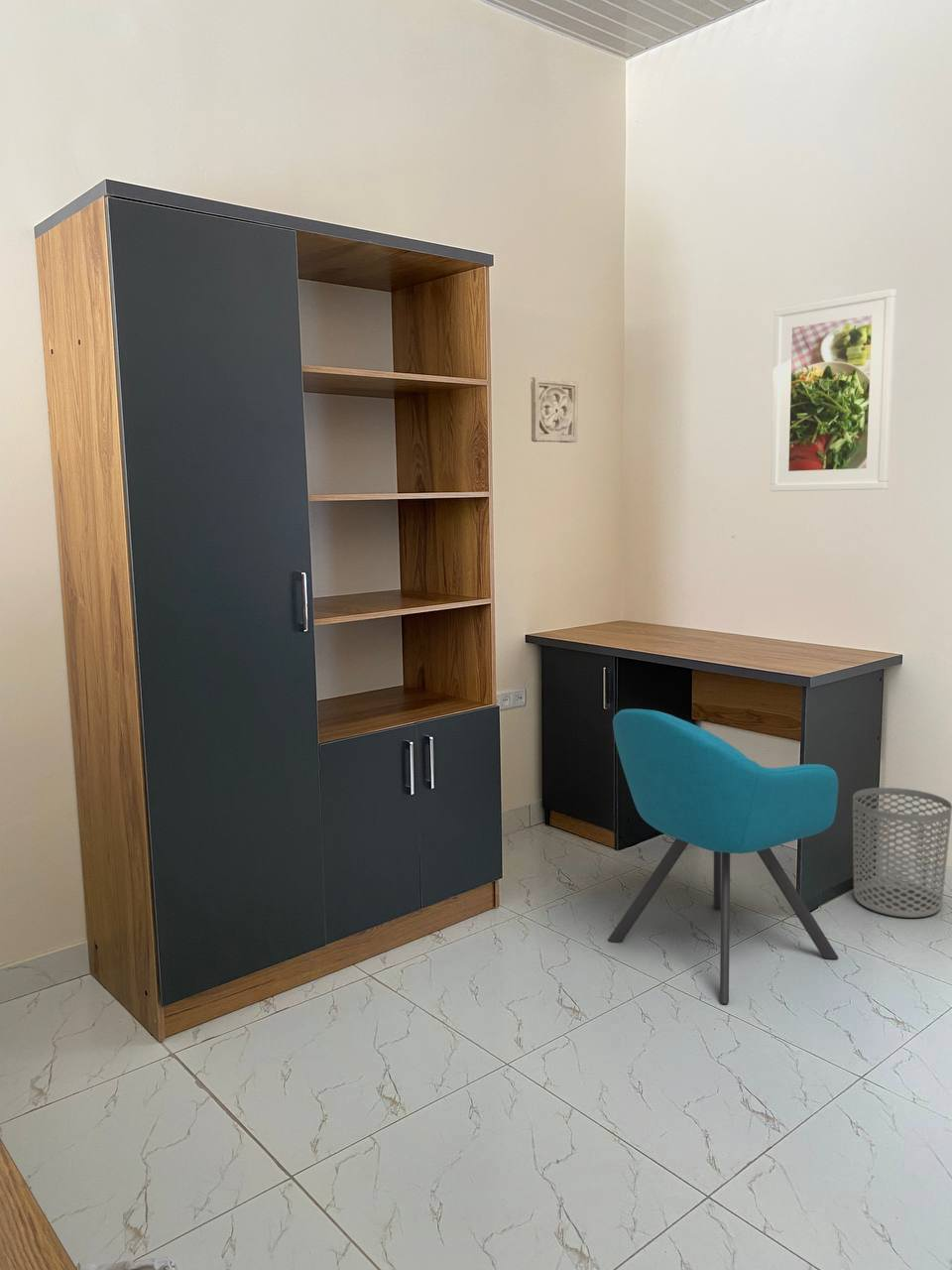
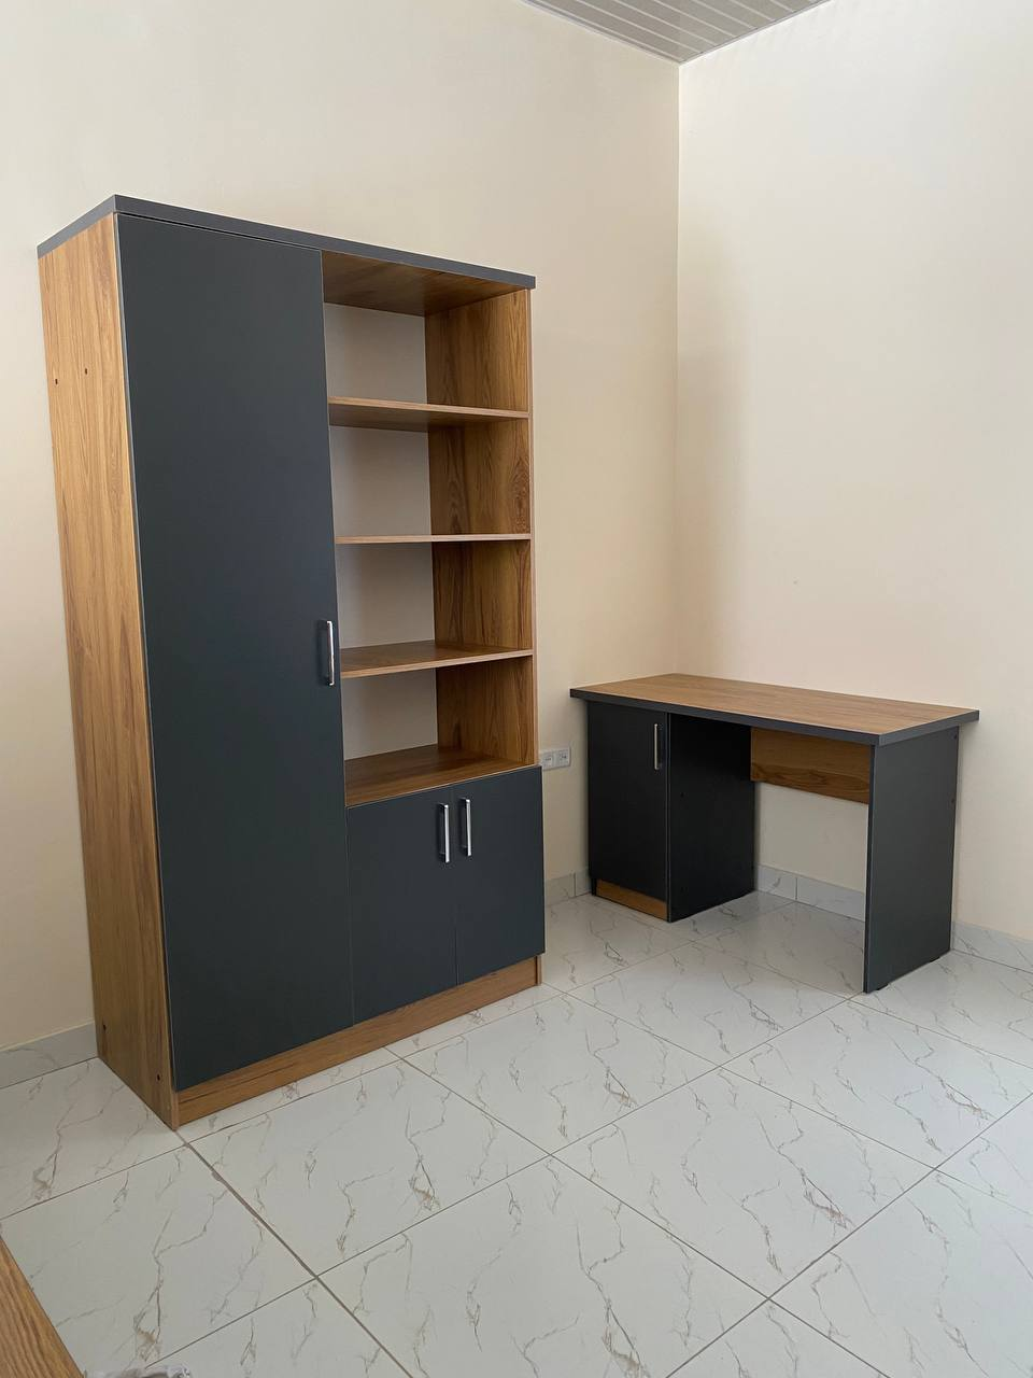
- wall ornament (554, 411)
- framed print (829, 396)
- waste bin (898, 851)
- chair (713, 826)
